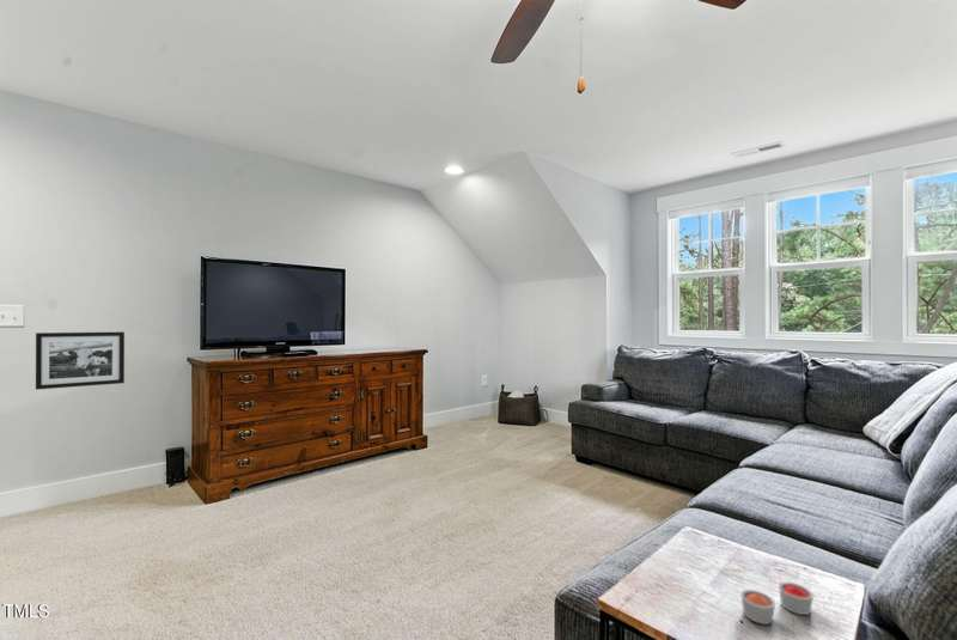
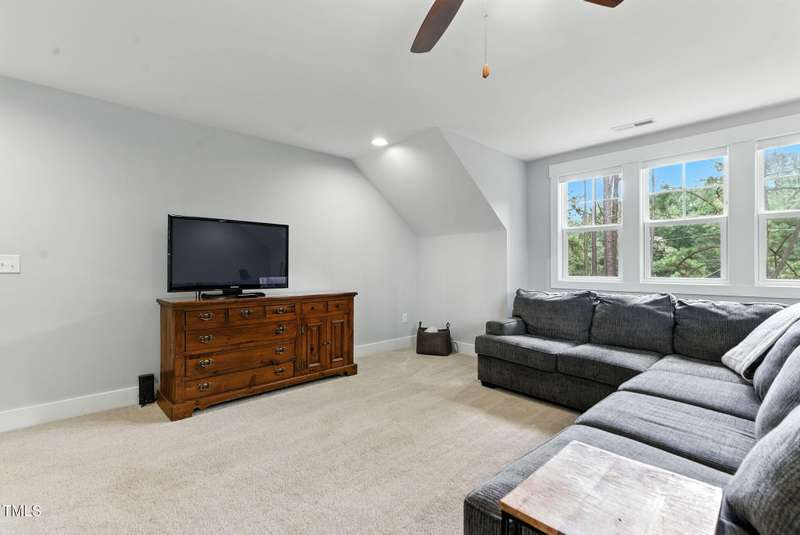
- candle (774, 602)
- picture frame (81, 359)
